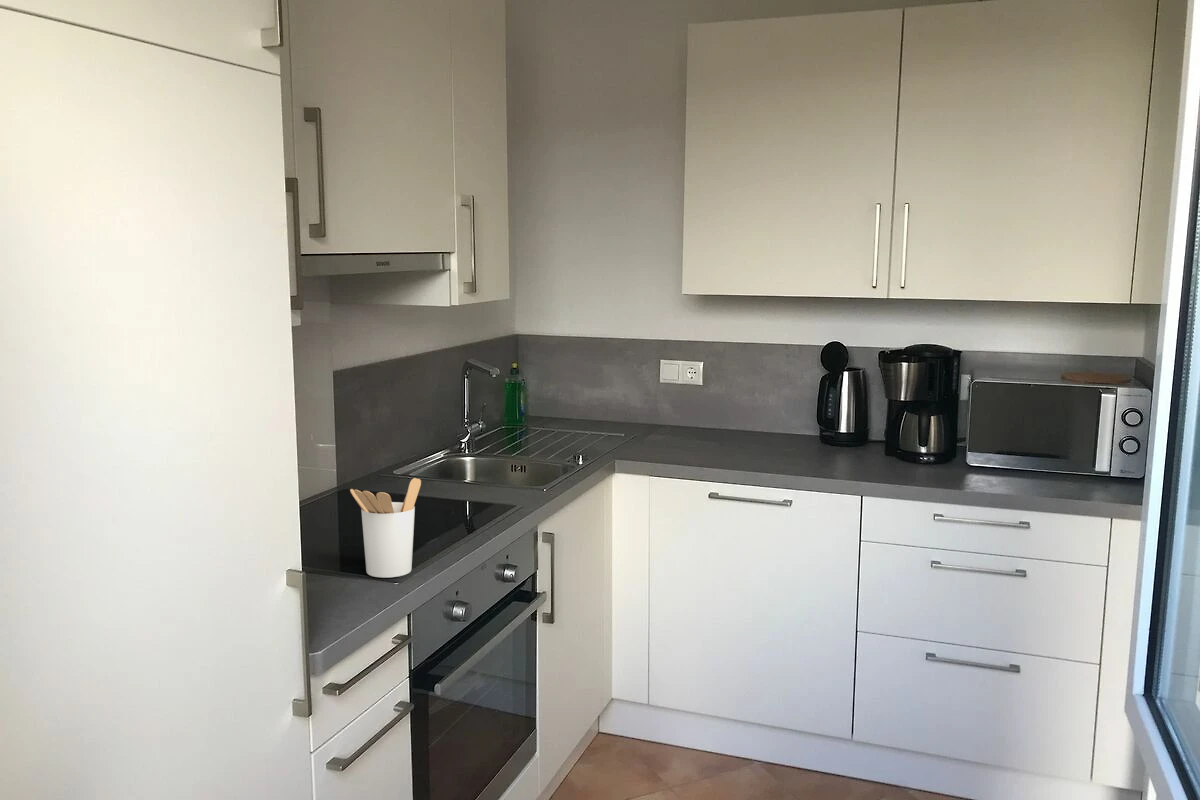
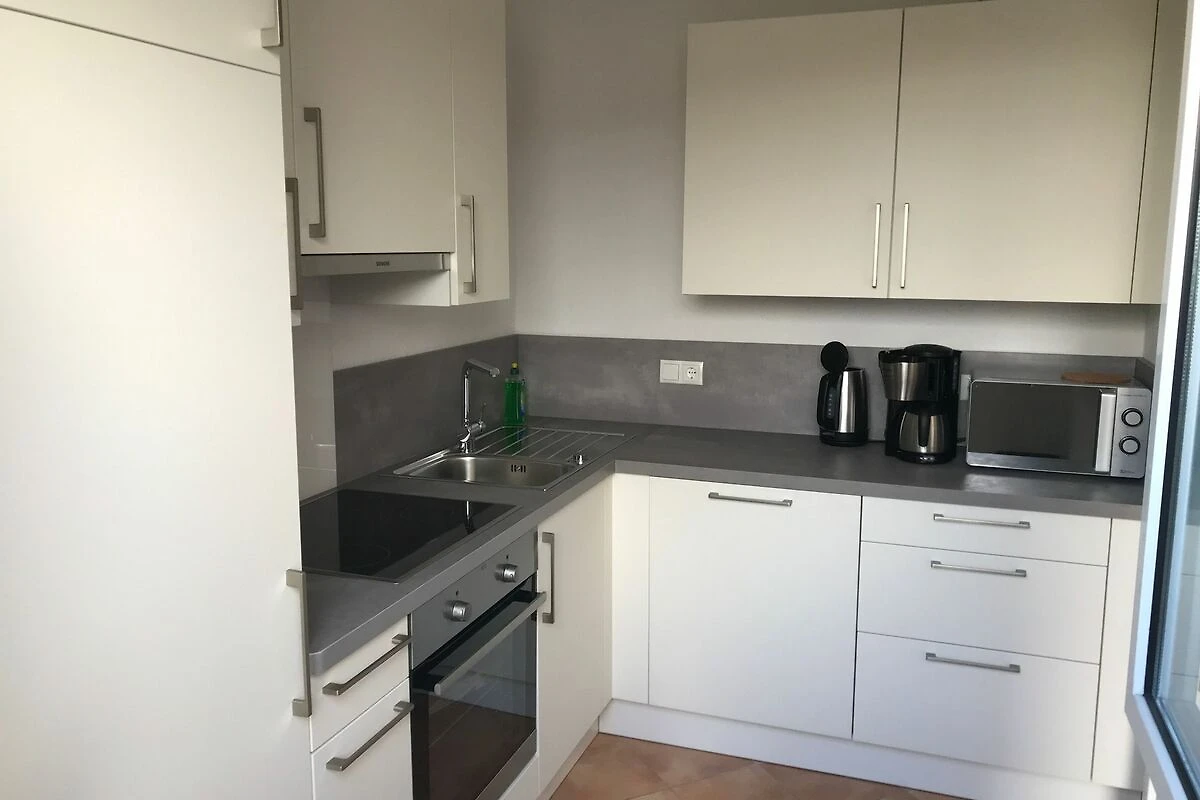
- utensil holder (383, 527)
